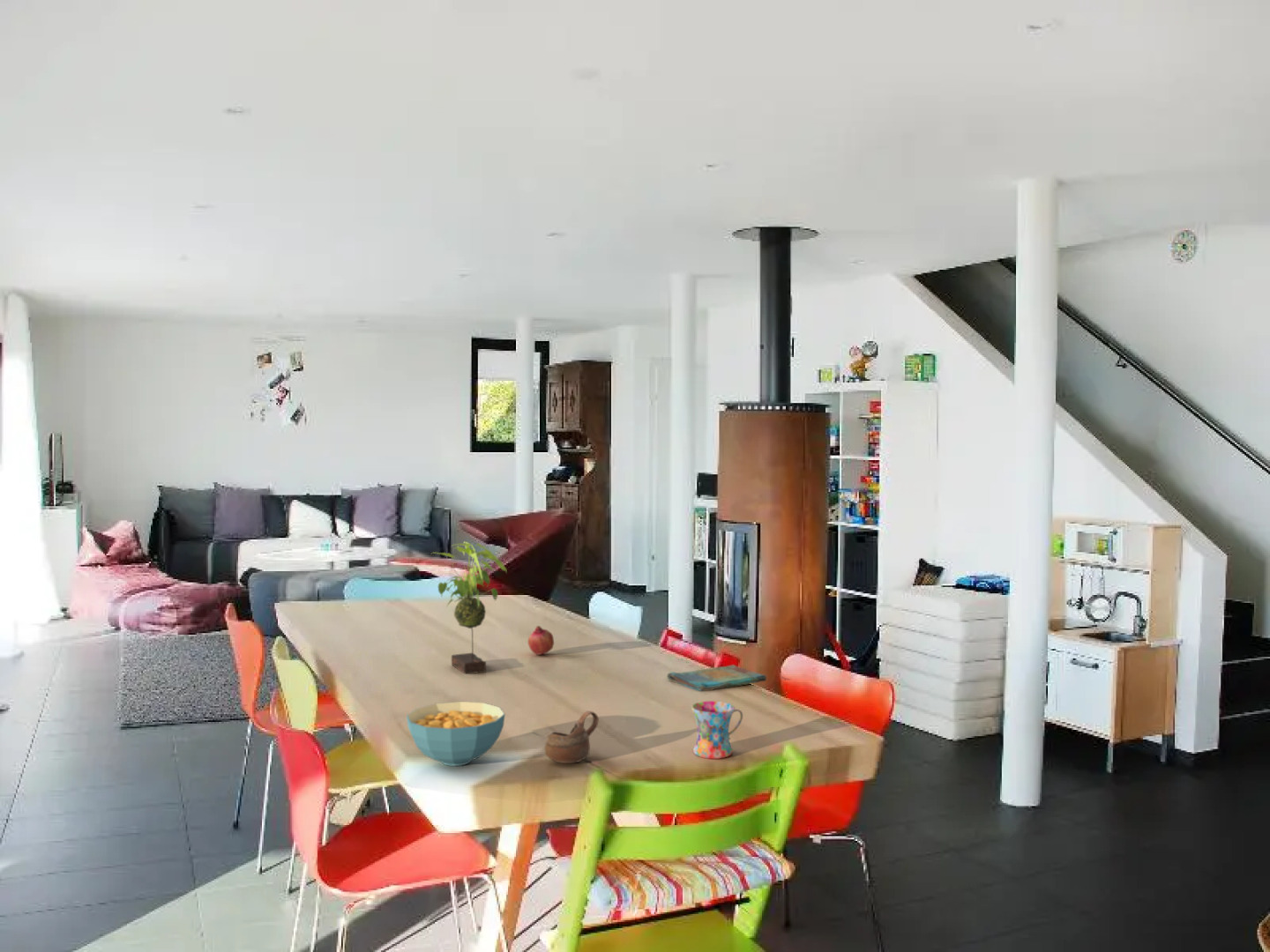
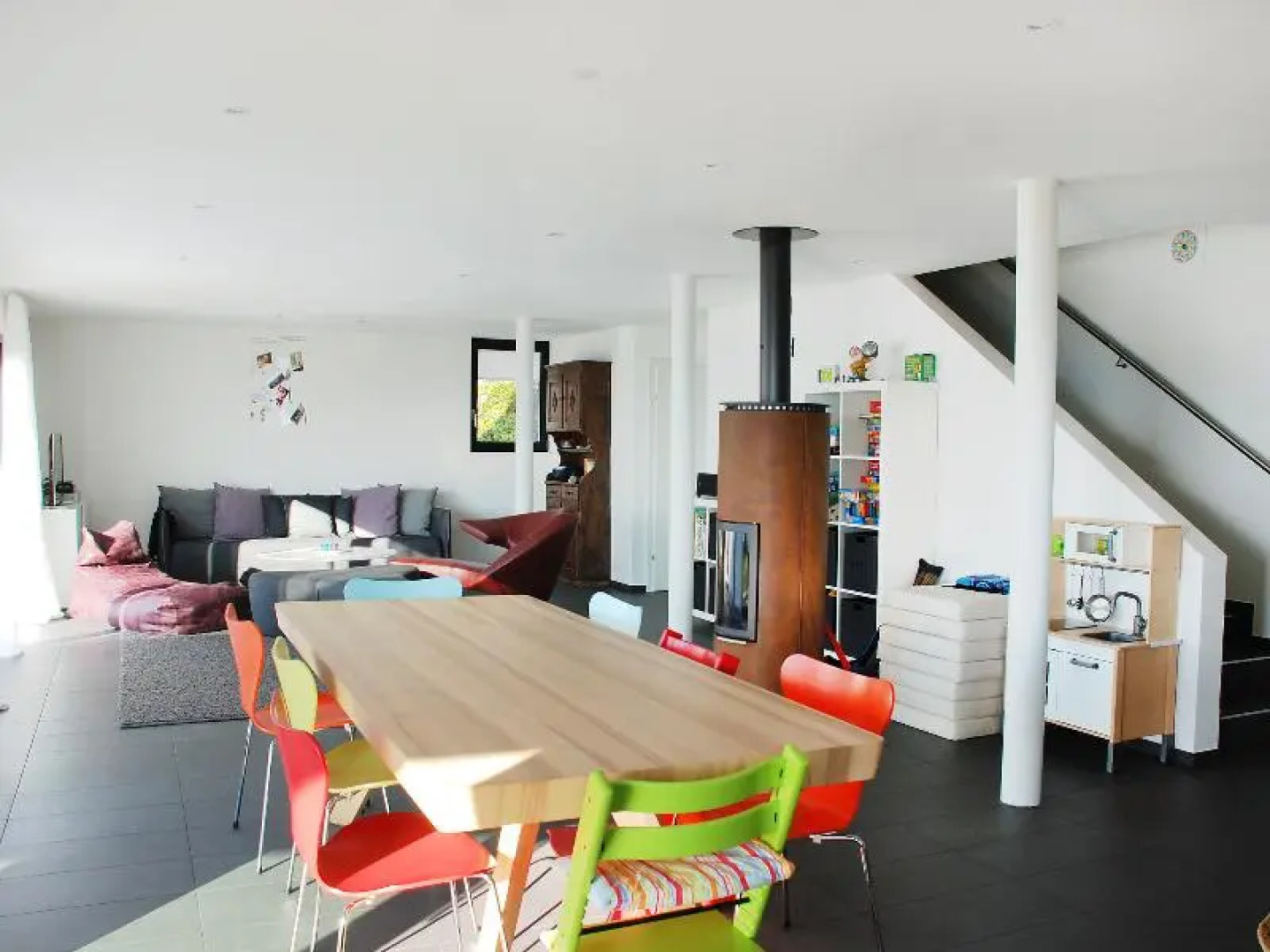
- plant (469, 601)
- fruit (541, 639)
- cup (573, 738)
- cereal bowl (456, 738)
- dish towel (716, 676)
- mug (718, 730)
